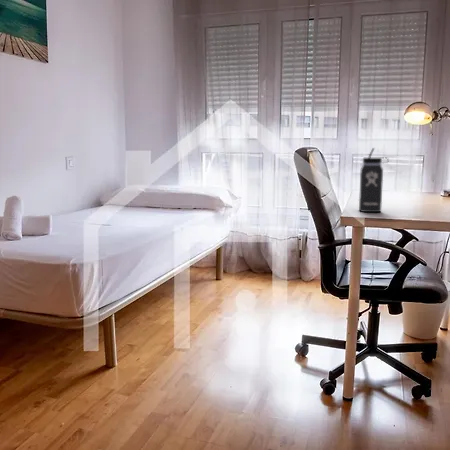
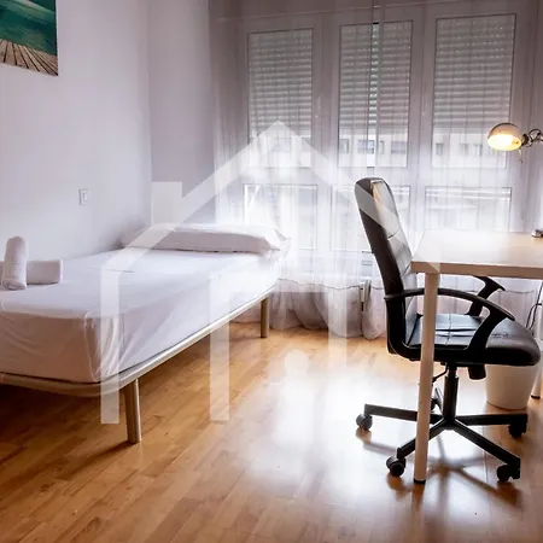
- thermos bottle (373, 179)
